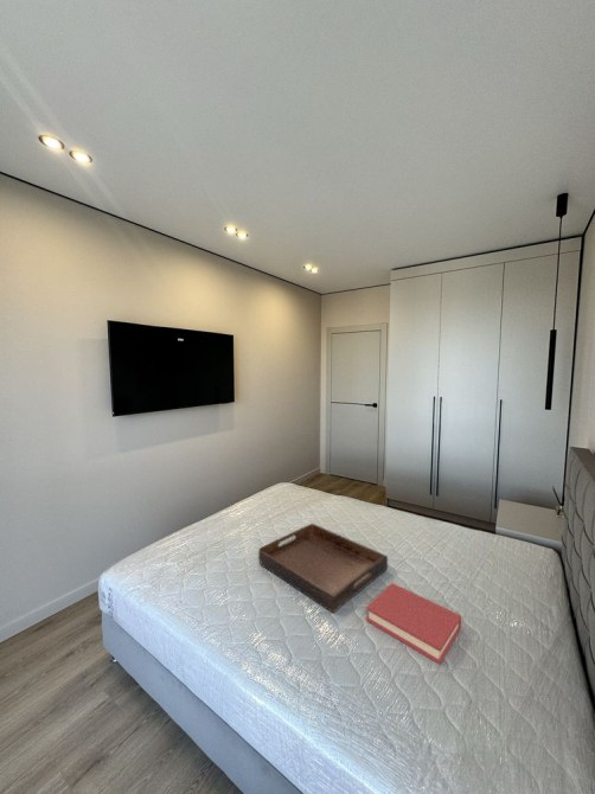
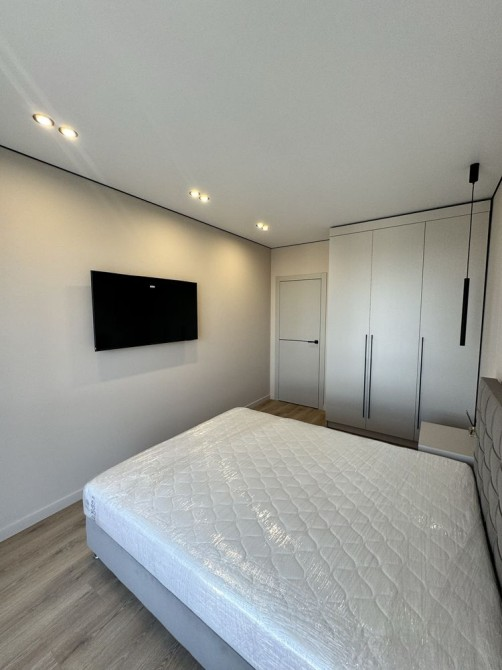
- serving tray (320, 558)
- hardback book (412, 617)
